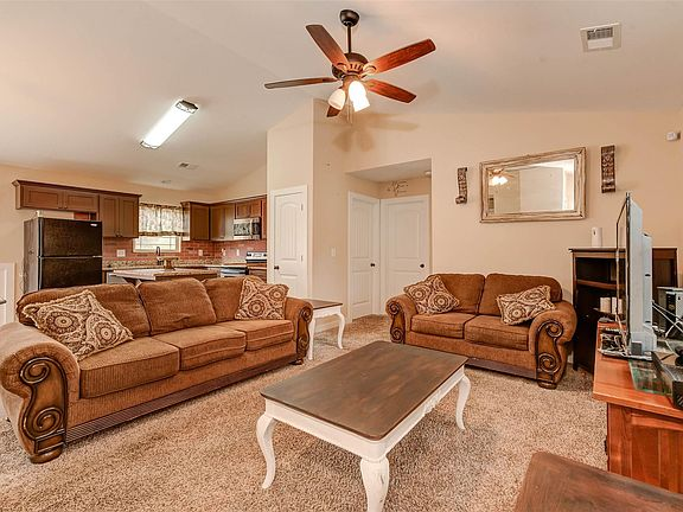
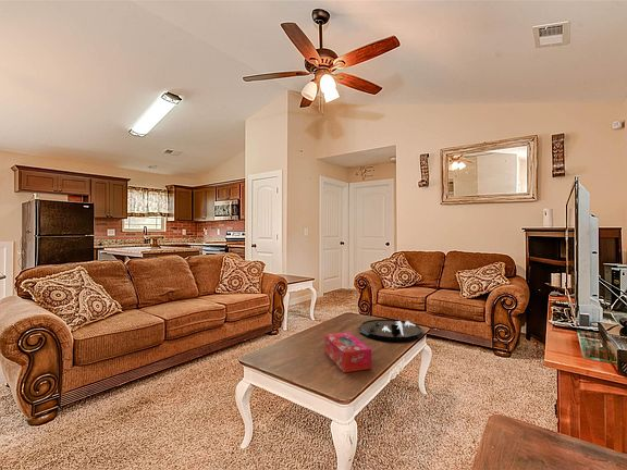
+ decorative tray (390, 322)
+ tissue box (346, 350)
